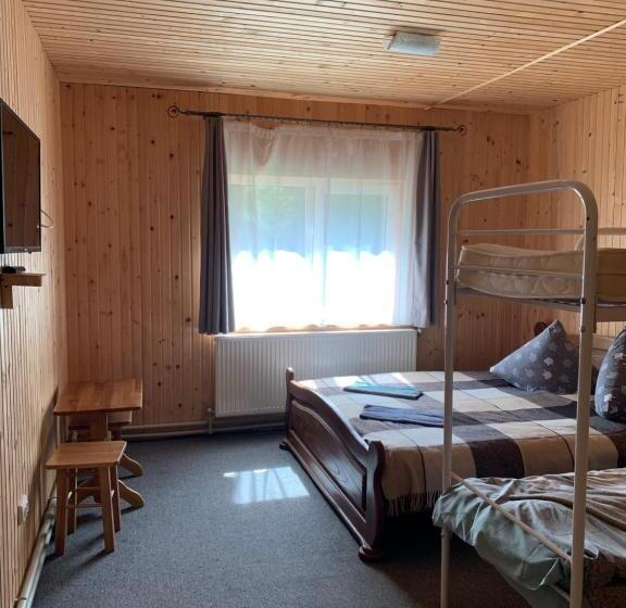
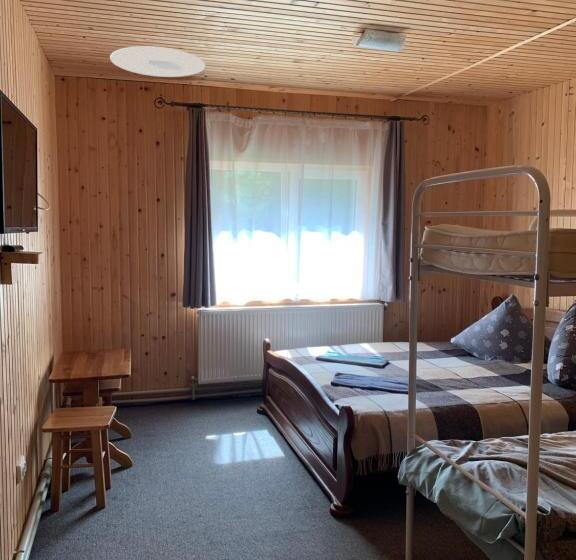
+ ceiling light (158, 58)
